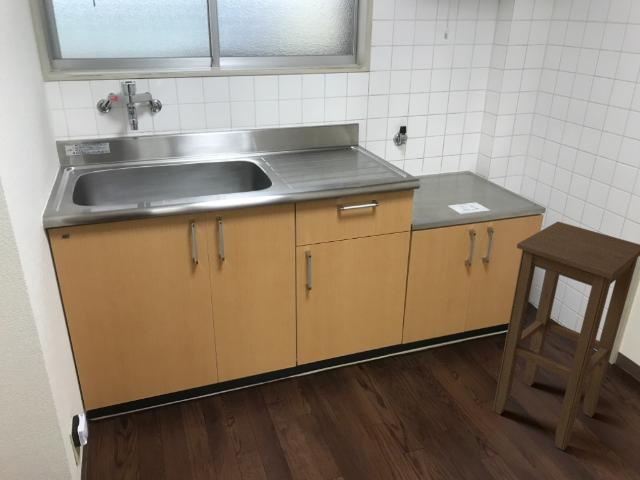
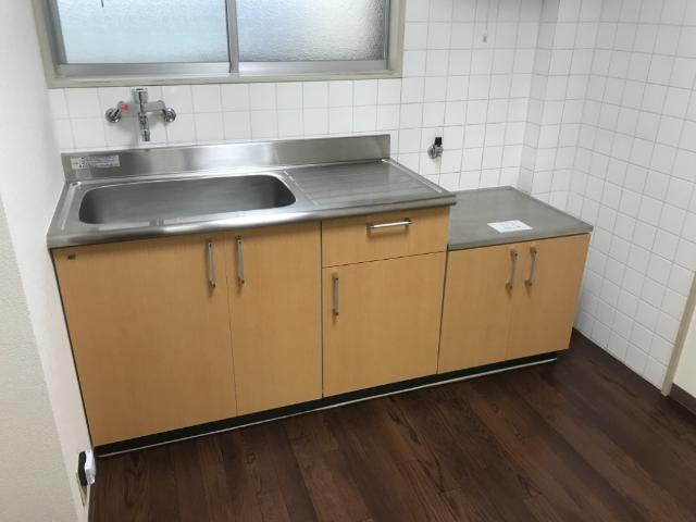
- stool (561, 334)
